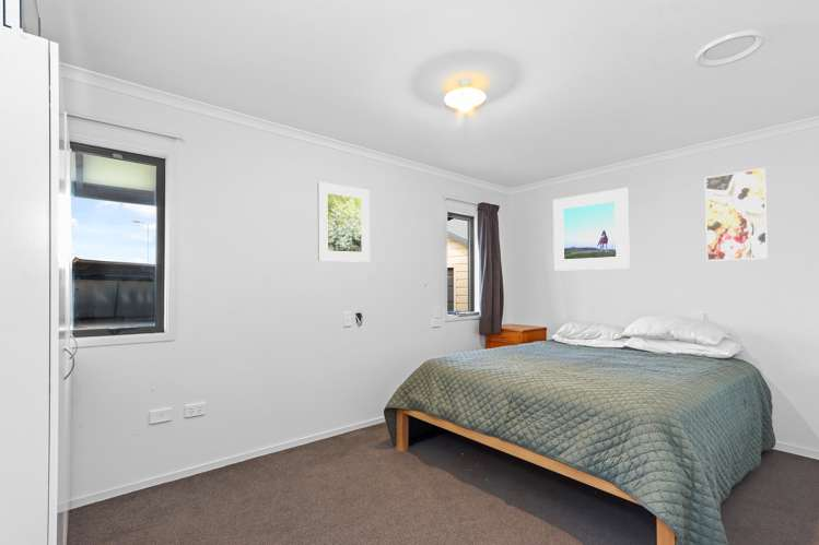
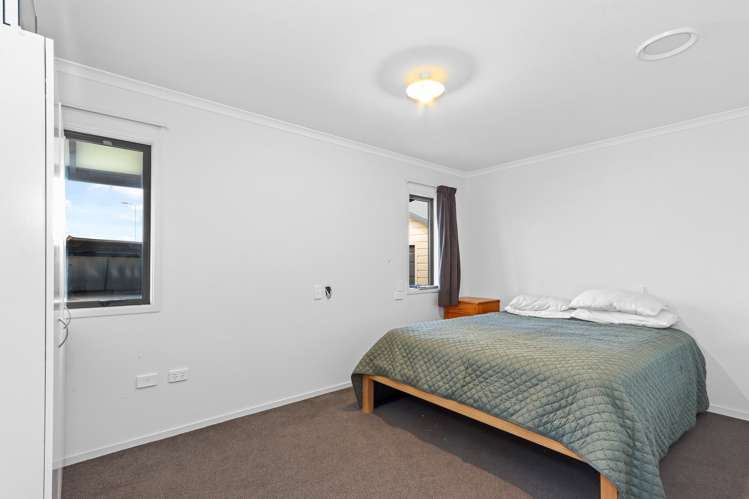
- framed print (344, 223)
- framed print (735, 216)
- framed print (588, 232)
